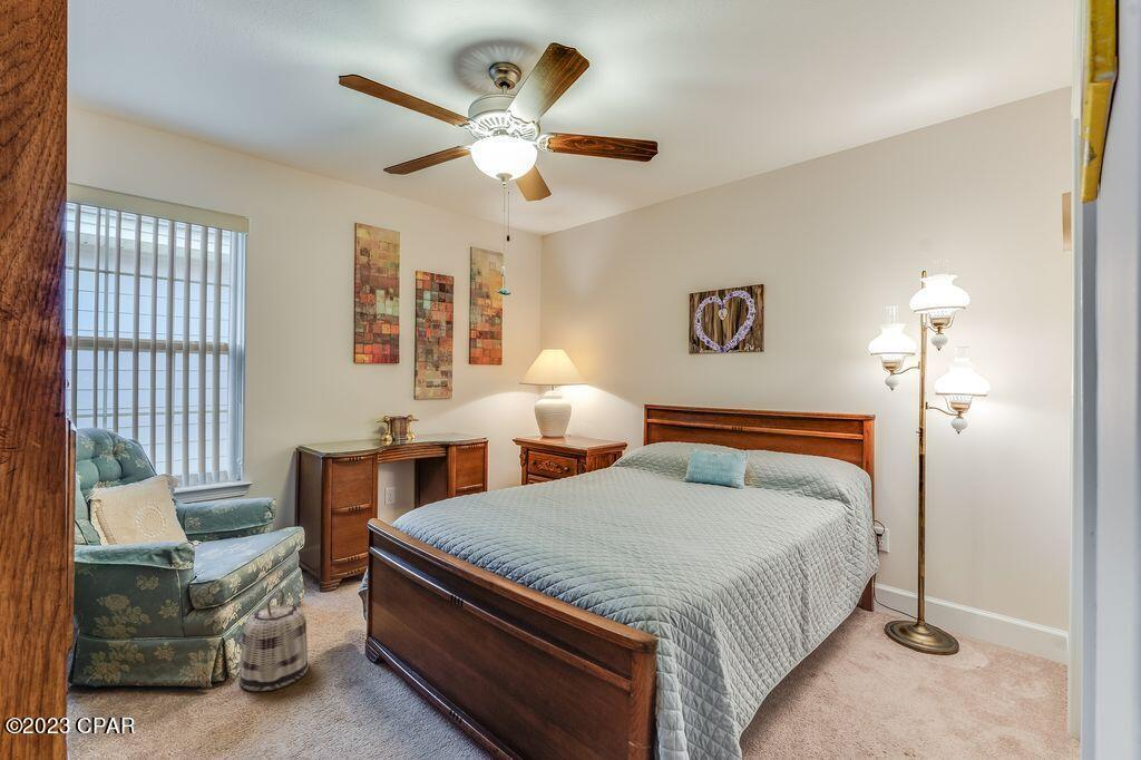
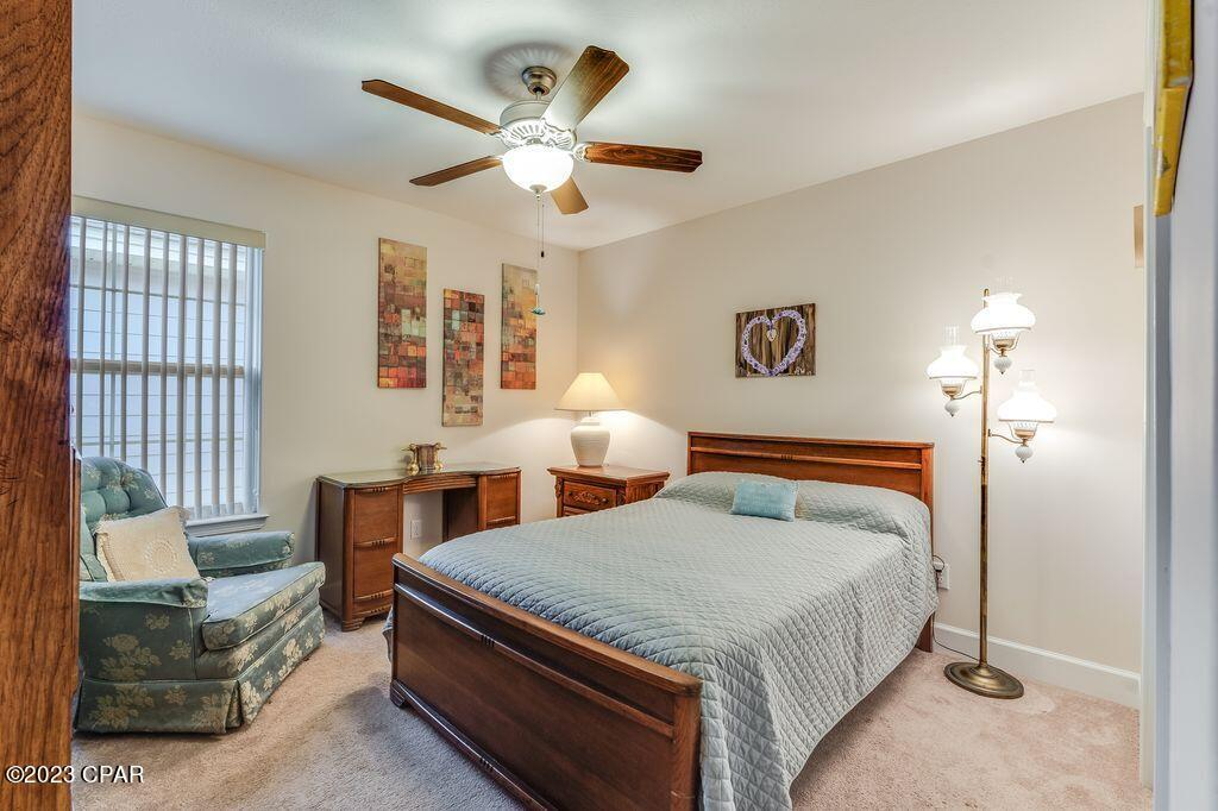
- basket (275, 632)
